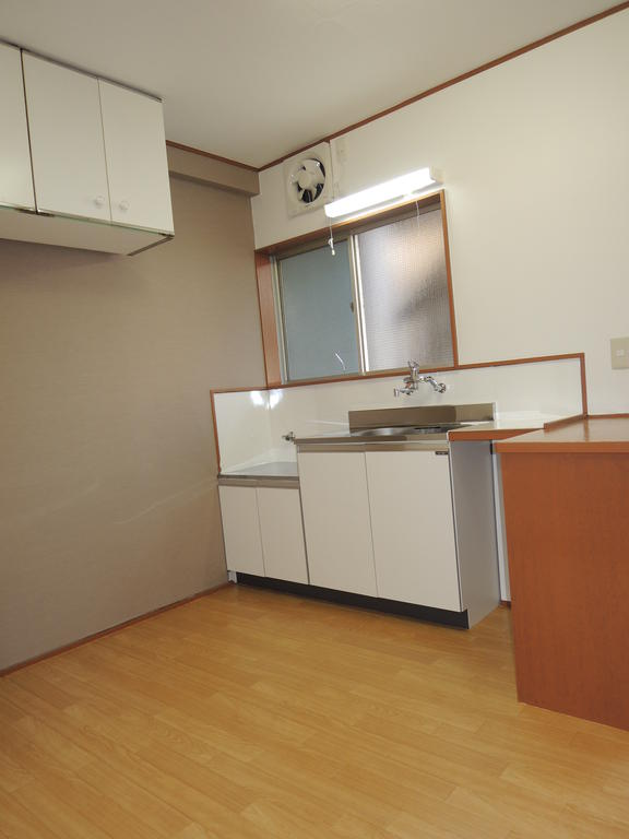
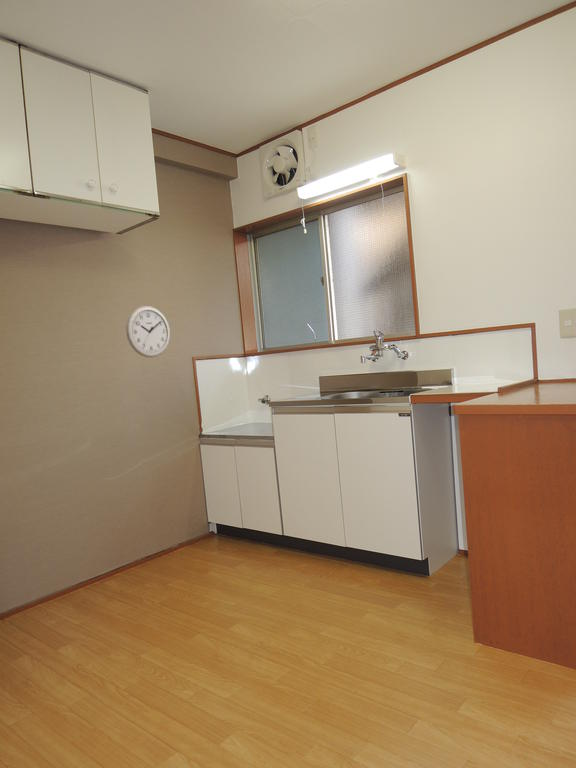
+ wall clock (149, 331)
